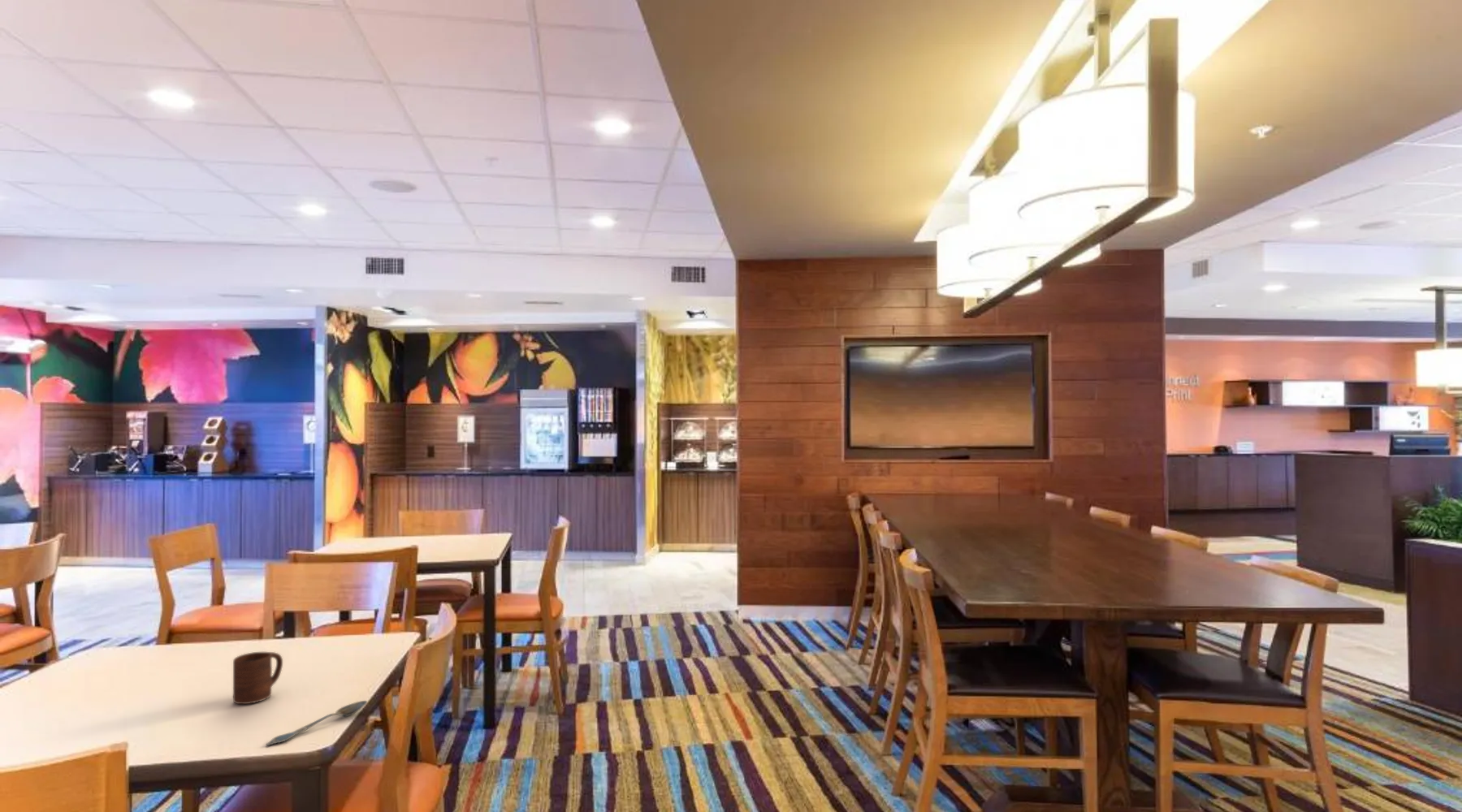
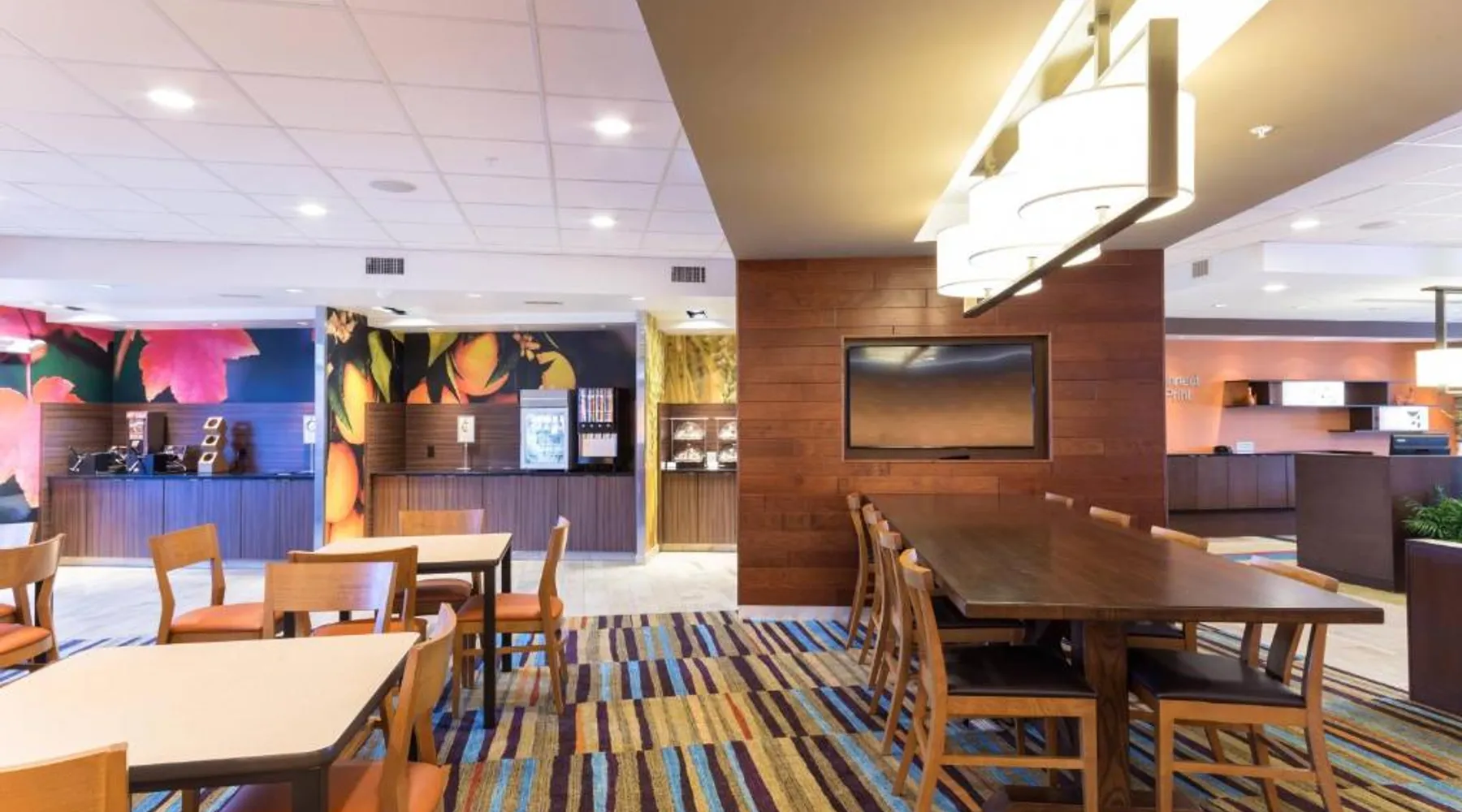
- spoon (319, 721)
- cup (256, 676)
